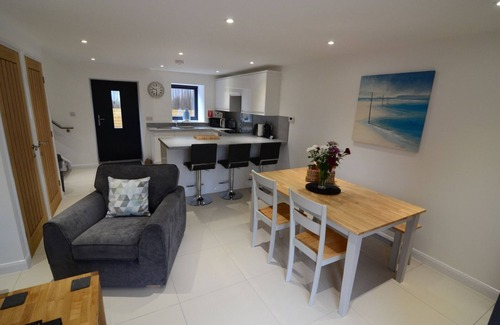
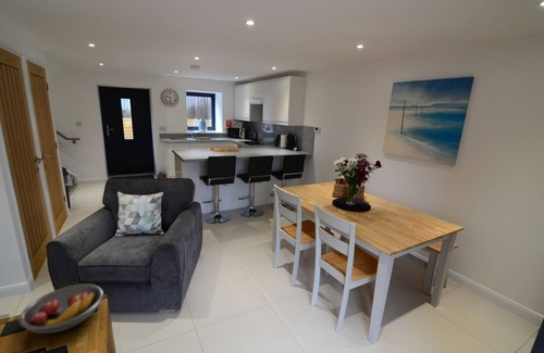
+ fruit bowl (64, 308)
